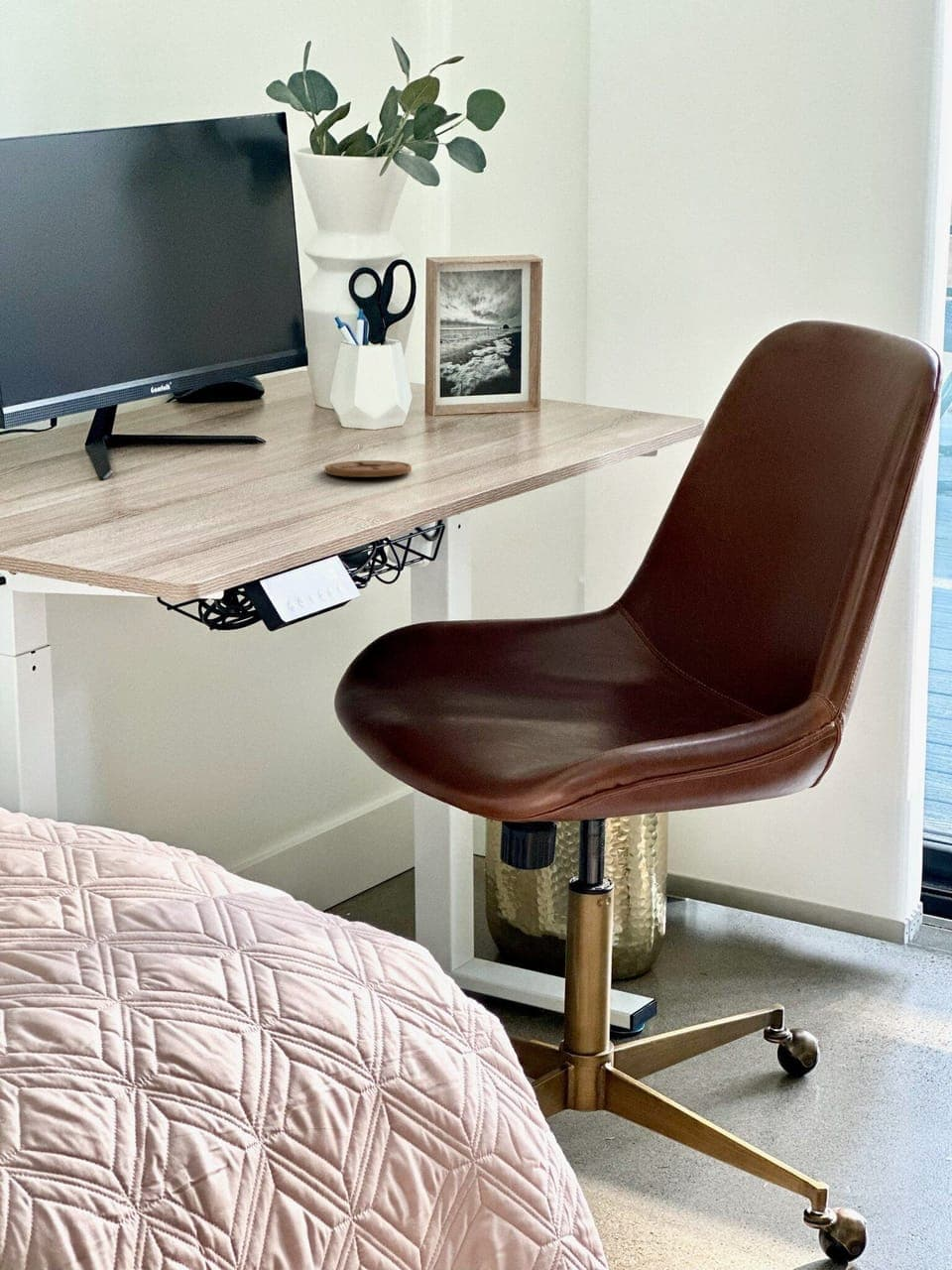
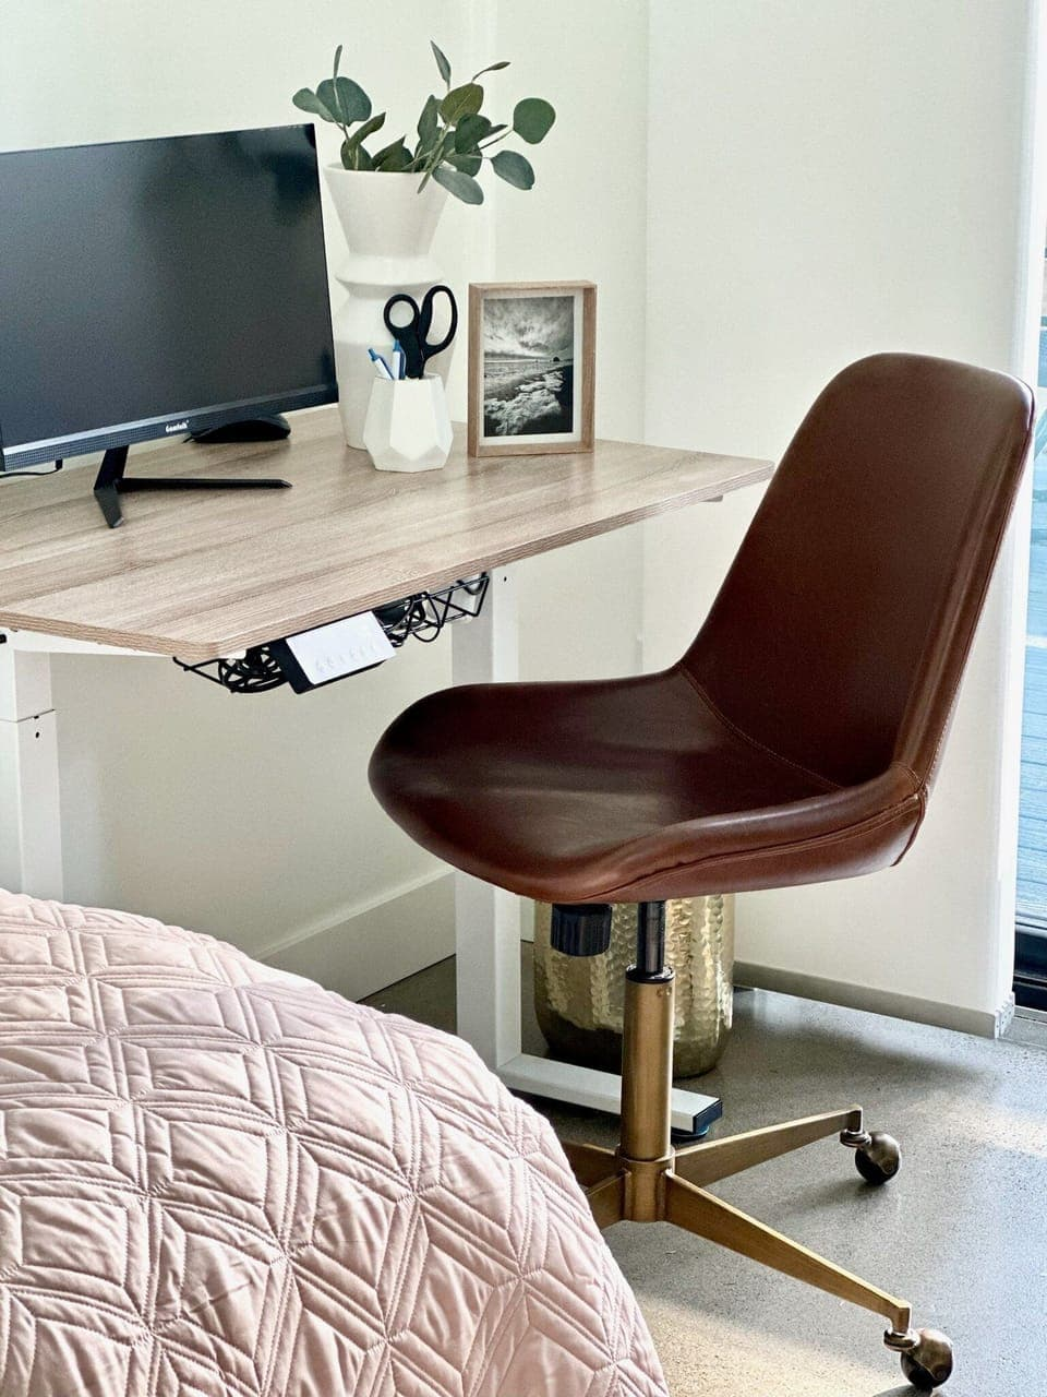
- coaster (368, 468)
